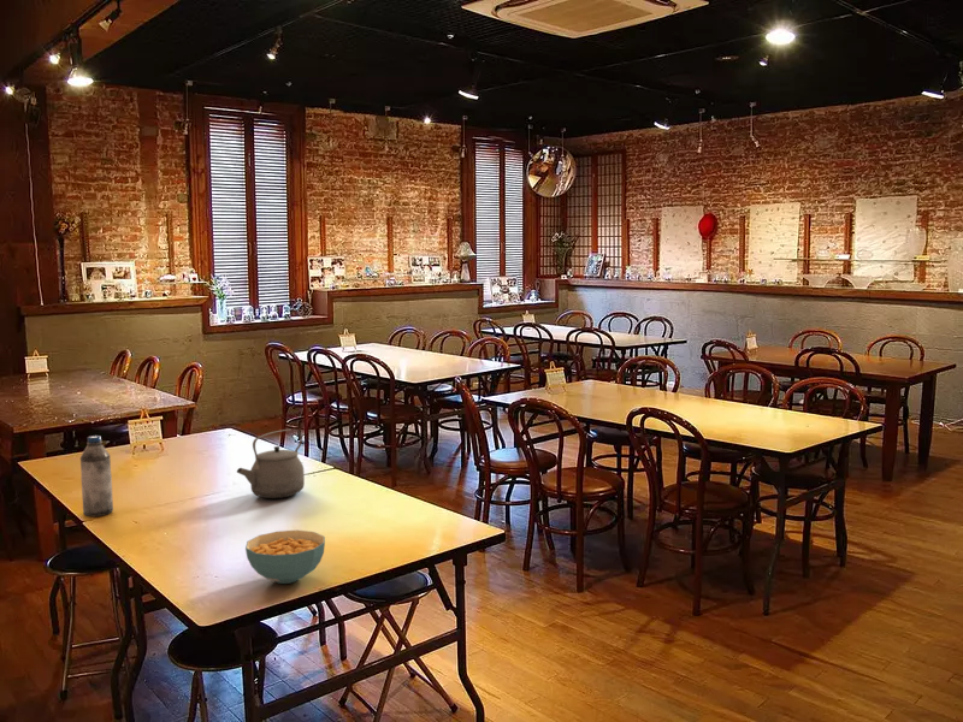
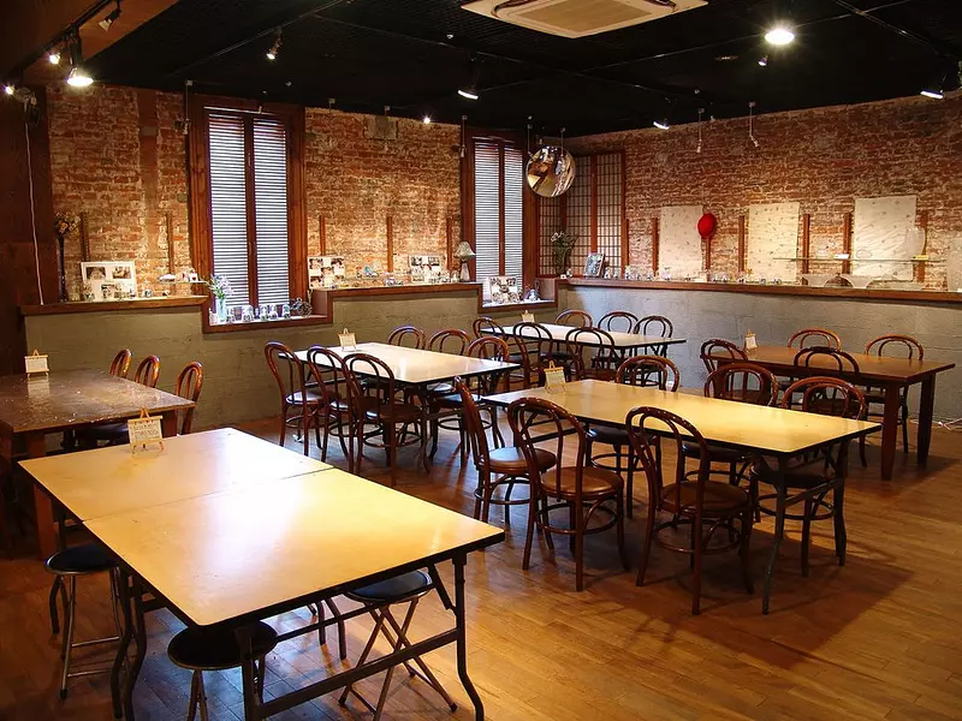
- water bottle (95, 474)
- tea kettle (270, 464)
- cereal bowl (285, 561)
